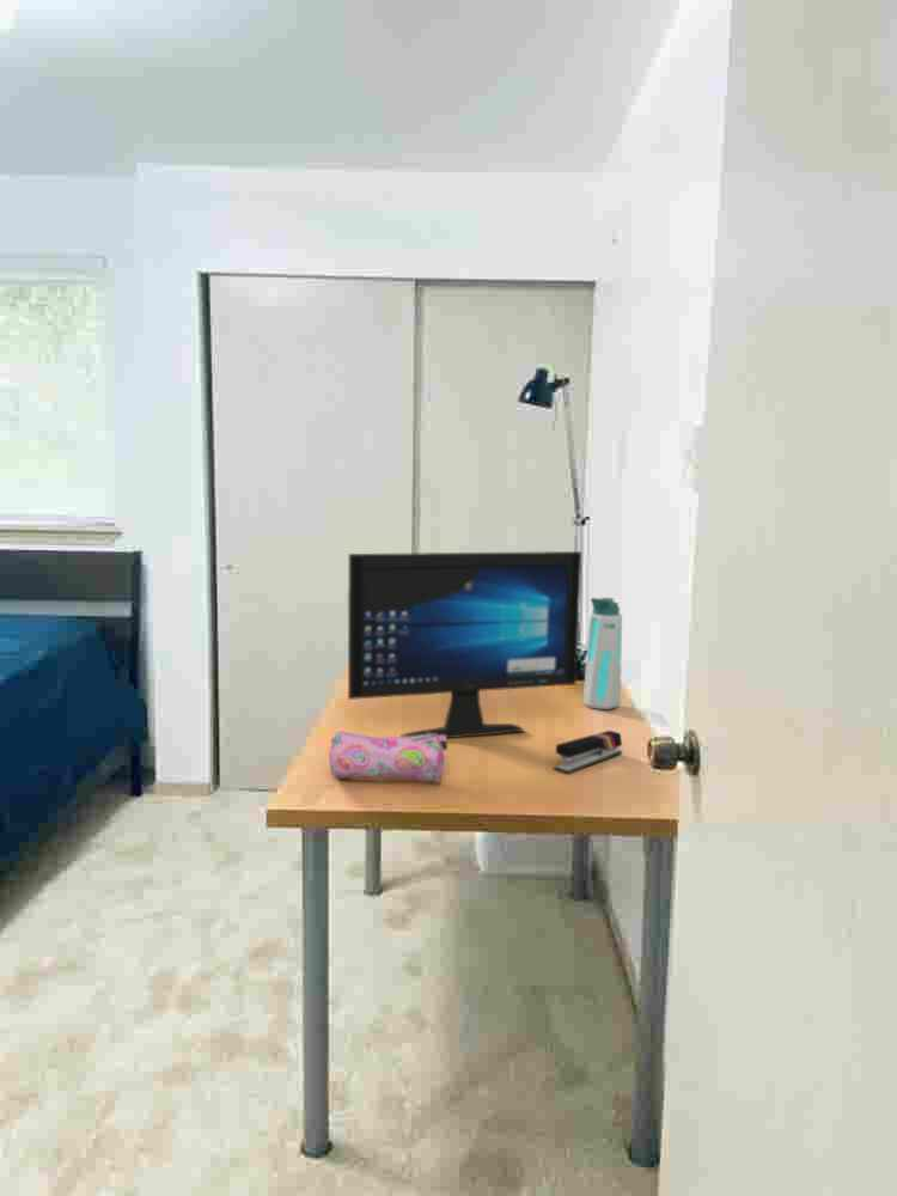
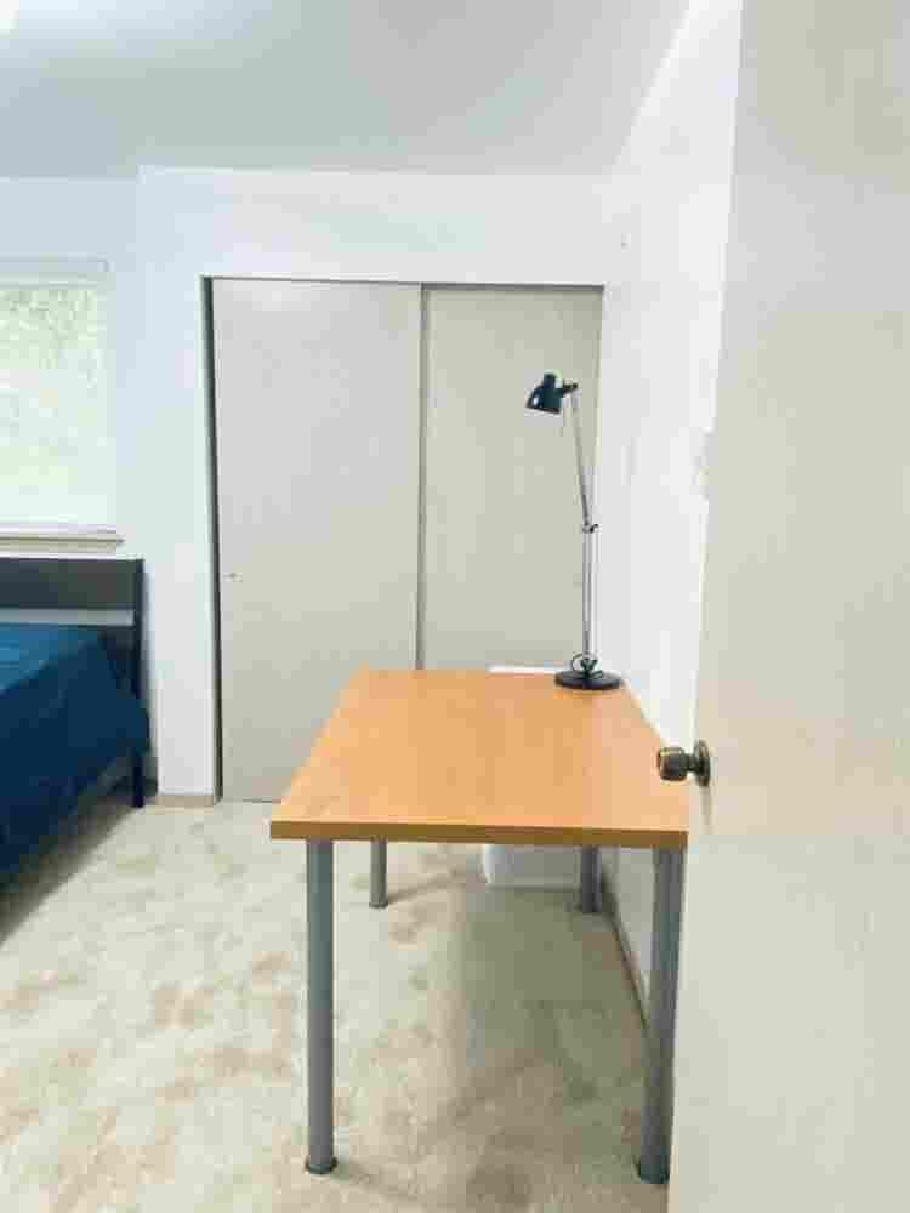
- water bottle (603, 652)
- stapler (590, 749)
- pencil case (388, 755)
- computer monitor (460, 641)
